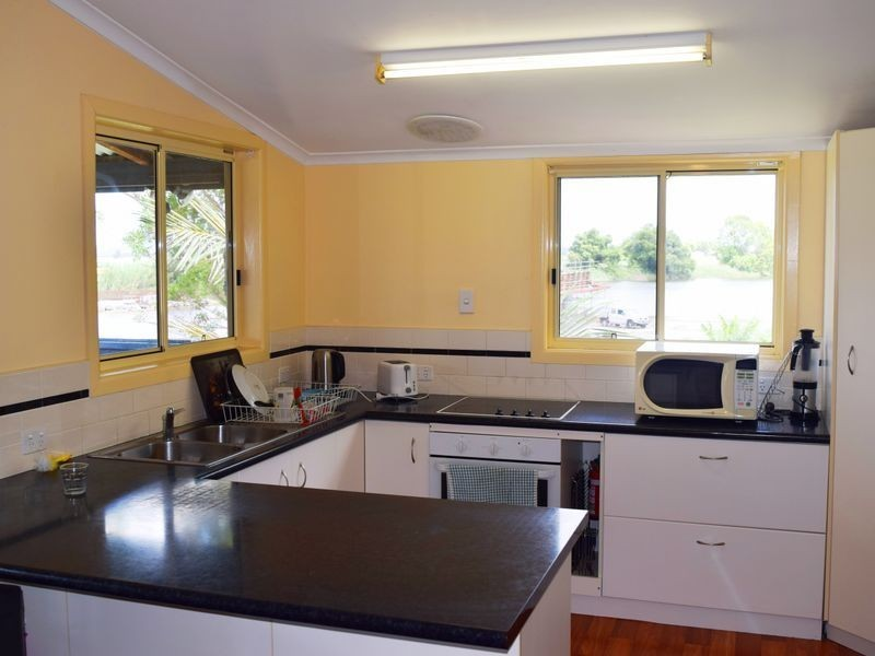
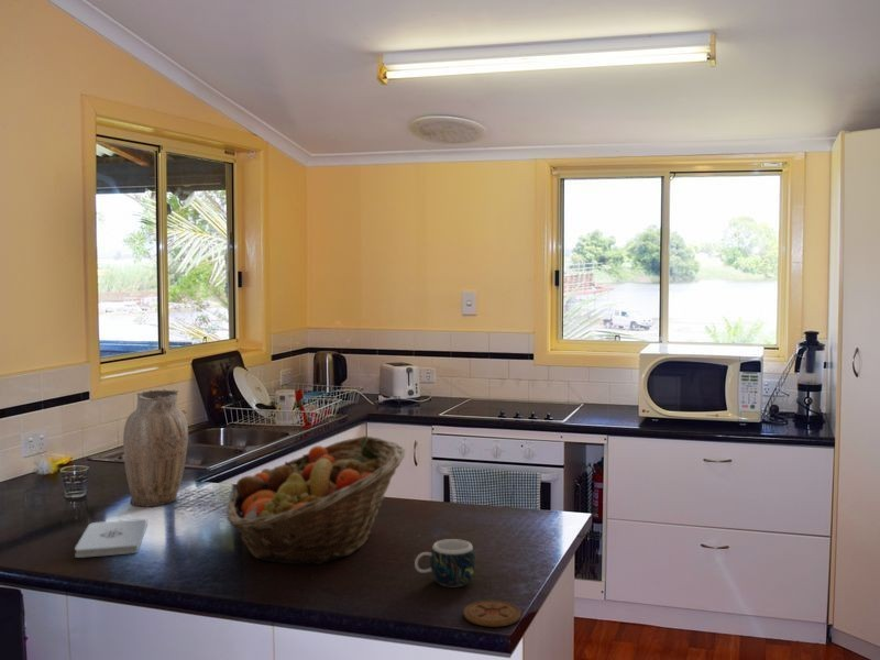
+ coaster (492, 613)
+ notepad (112, 537)
+ fruit basket (316, 493)
+ vase (155, 447)
+ mug (444, 563)
